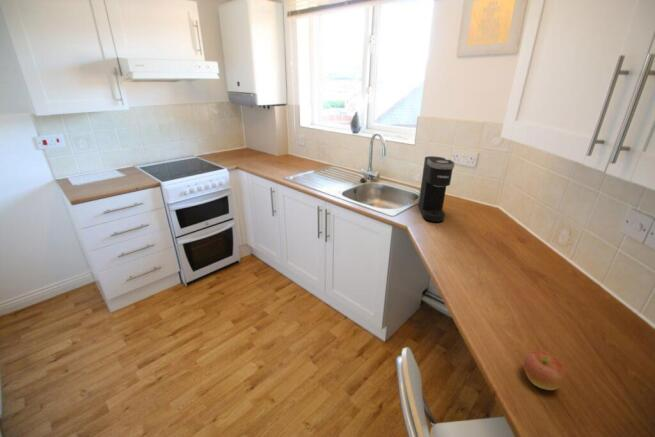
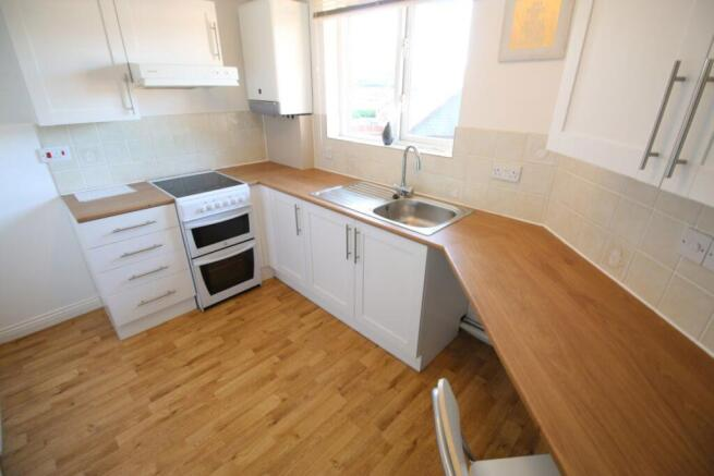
- apple (543, 370)
- coffee maker (434, 186)
